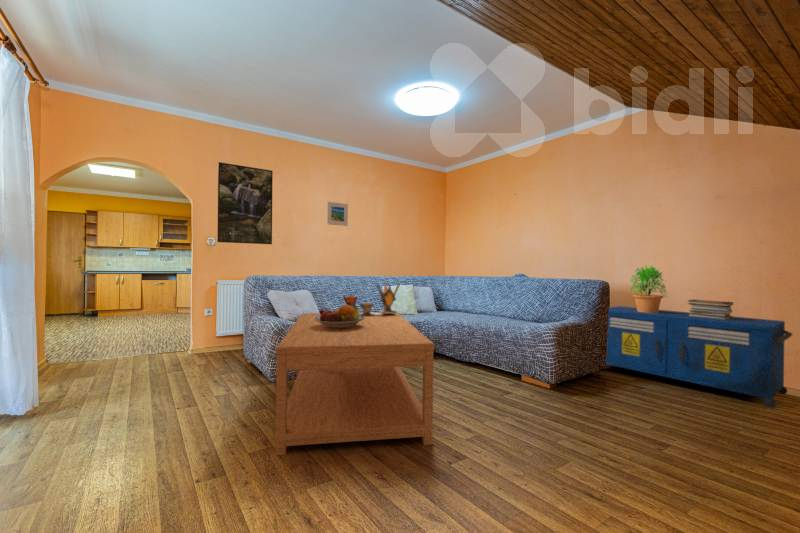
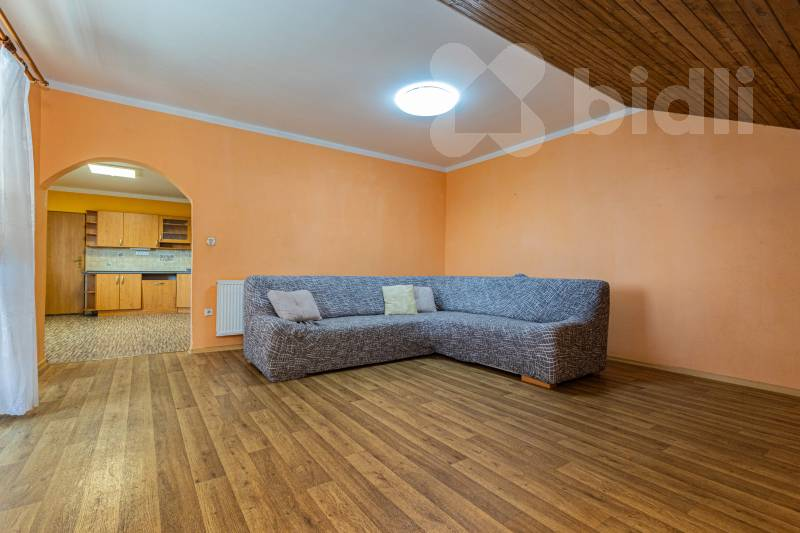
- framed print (246, 205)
- potted plant (648, 287)
- book stack (710, 308)
- pottery (372, 303)
- storage cabinet (679, 347)
- fruit bowl (339, 315)
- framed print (337, 214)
- coffee table (352, 365)
